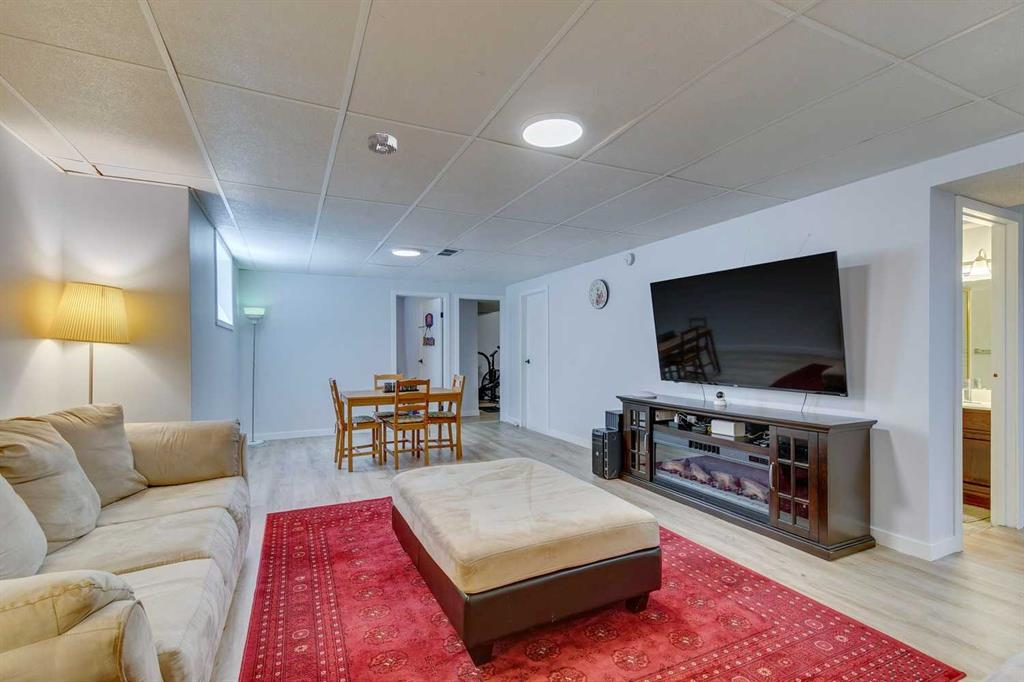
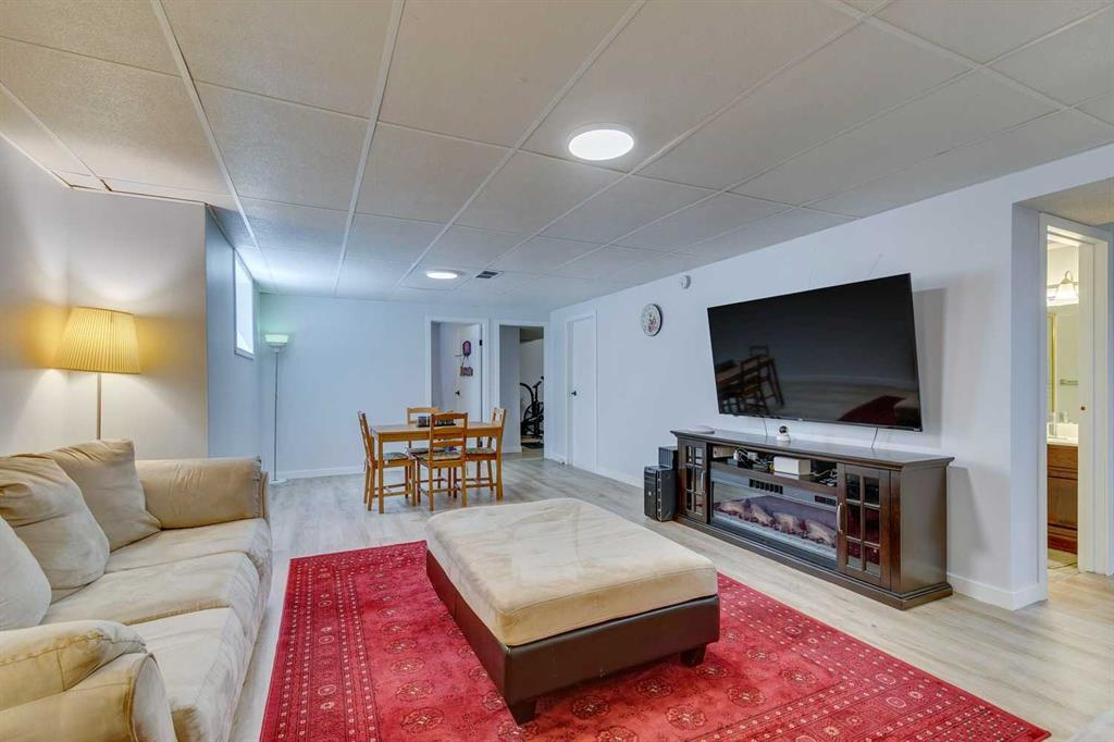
- smoke detector (382, 143)
